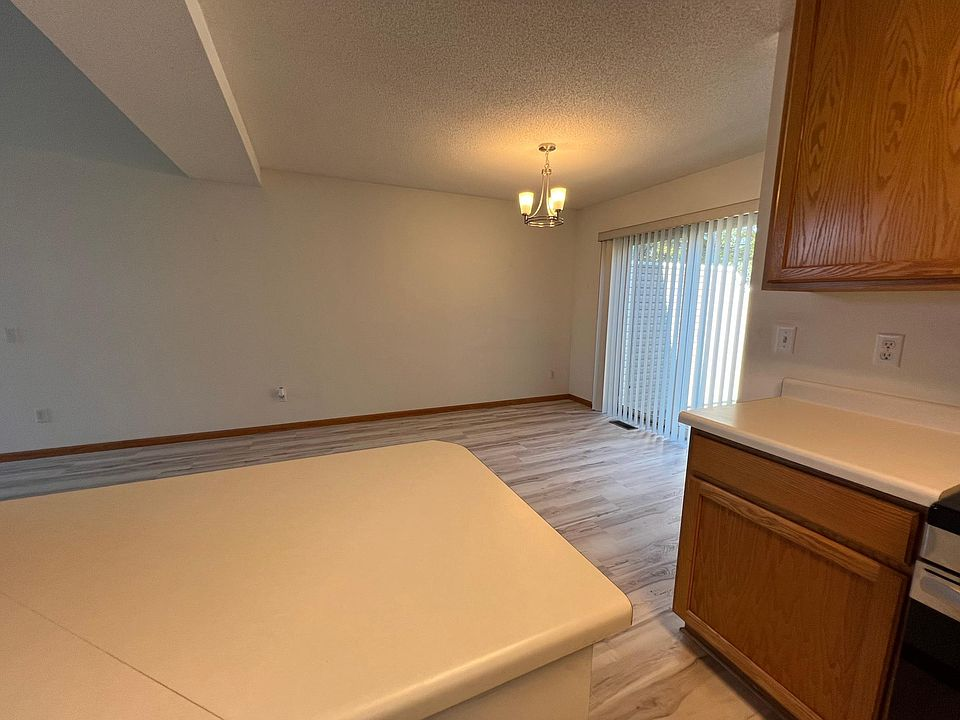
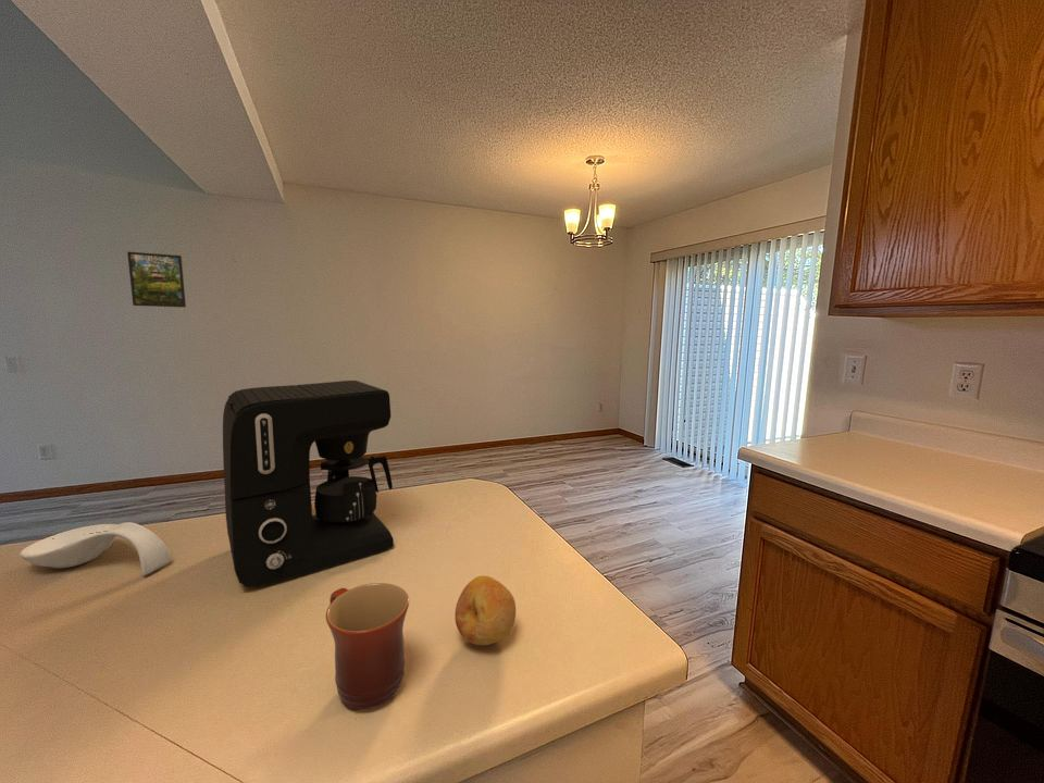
+ coffee maker (321, 469)
+ mug (362, 639)
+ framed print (157, 279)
+ fruit (486, 609)
+ spoon rest (100, 543)
